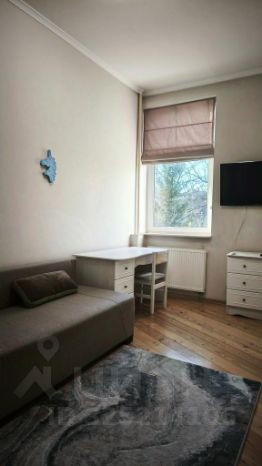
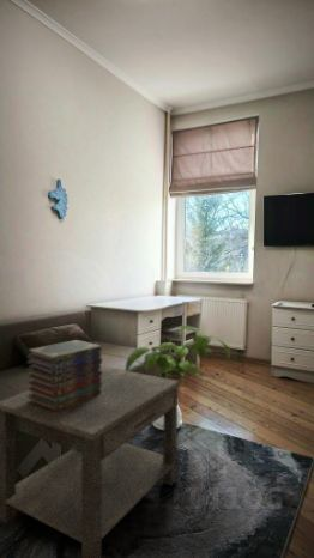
+ house plant (183, 375)
+ side table (96, 445)
+ book stack (65, 371)
